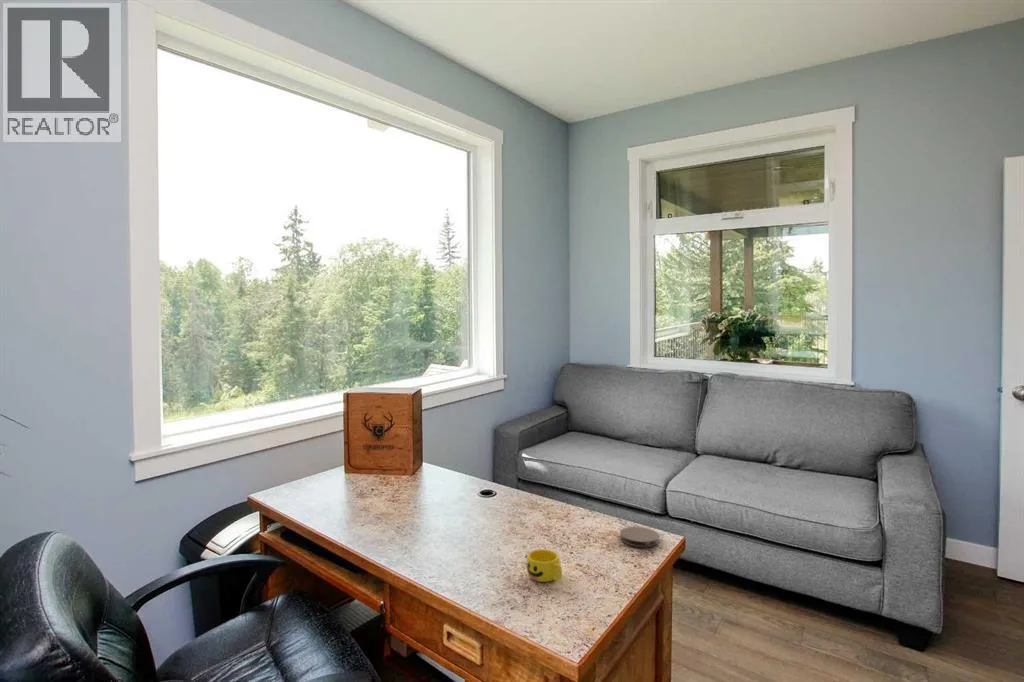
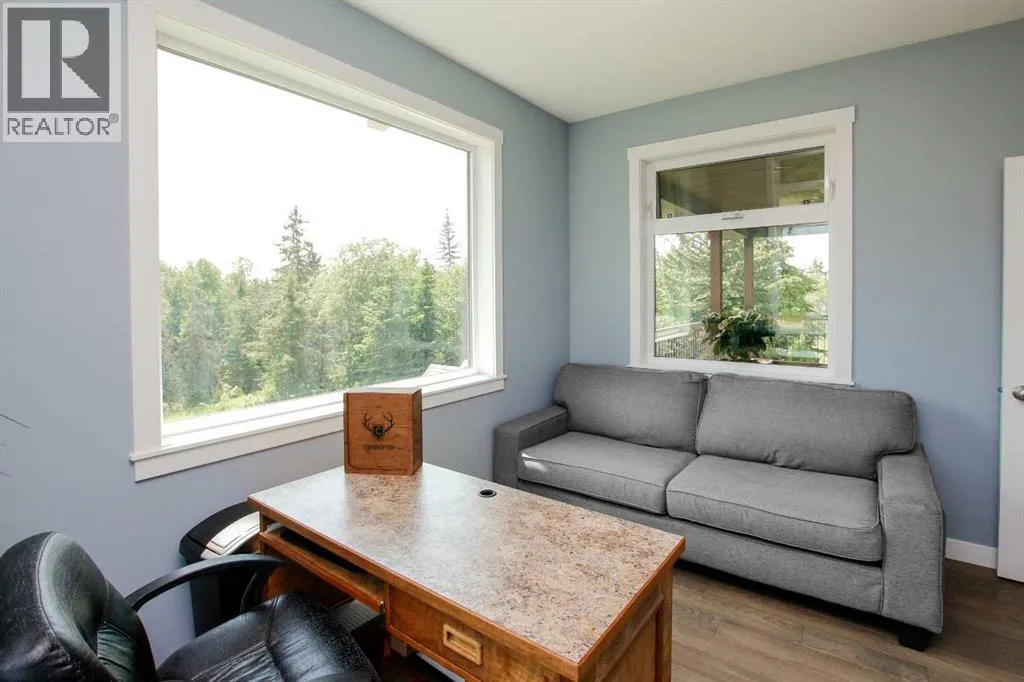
- coaster (639, 536)
- cup (546, 567)
